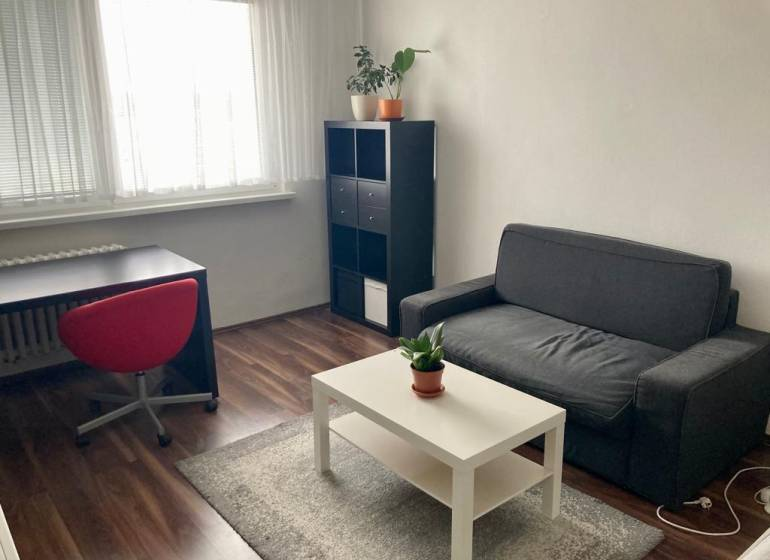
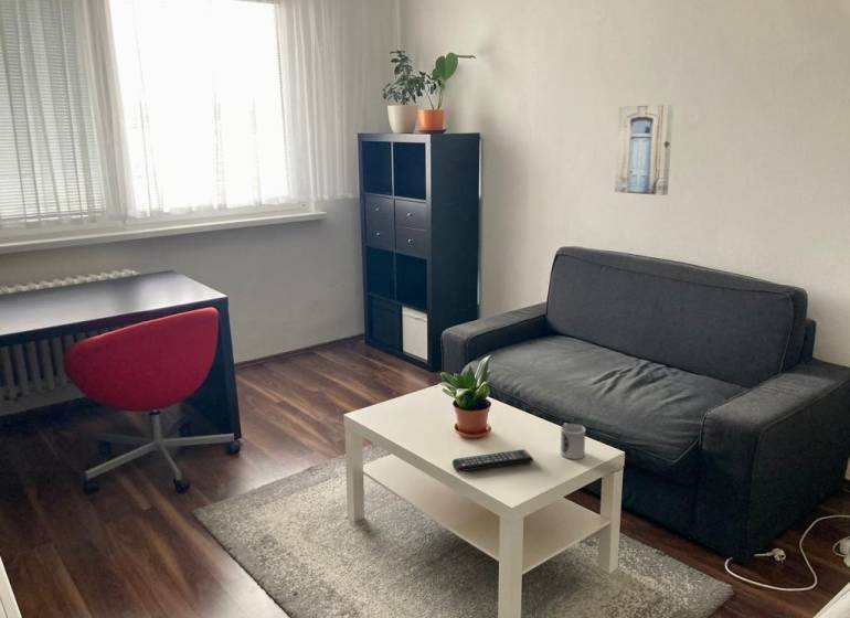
+ remote control (492, 460)
+ wall art (642, 150)
+ cup (570, 438)
